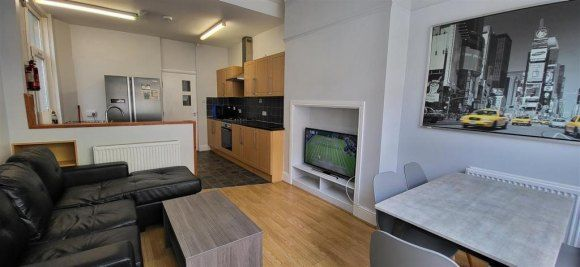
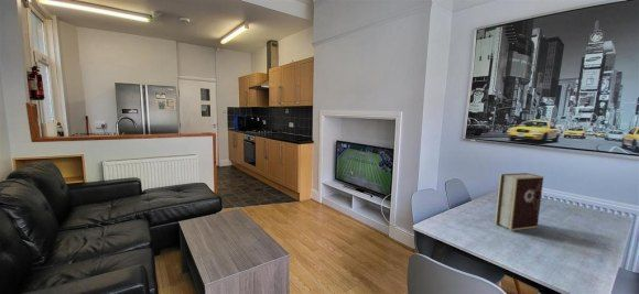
+ book (519, 200)
